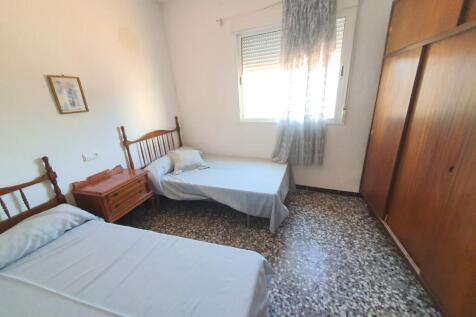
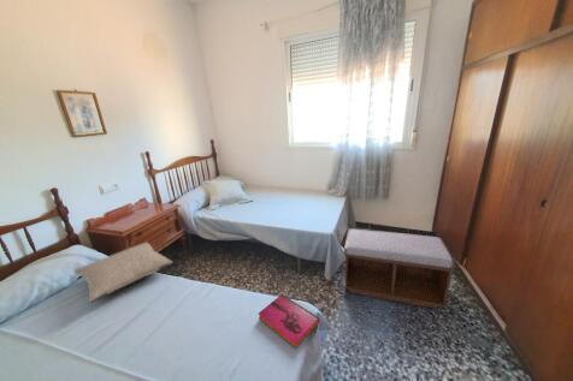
+ hardback book (288, 317)
+ pillow (124, 267)
+ bench (391, 264)
